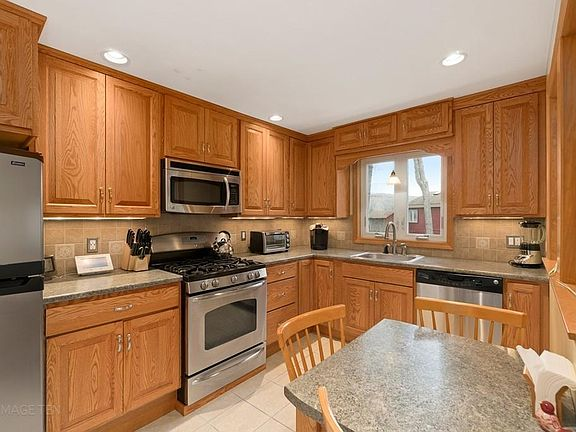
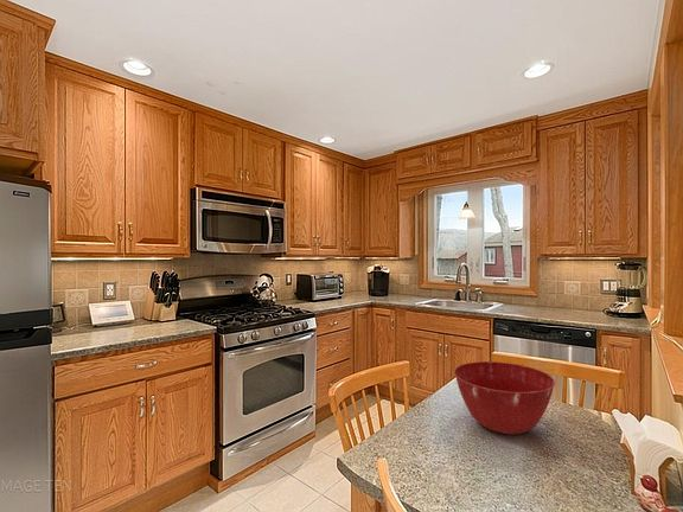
+ mixing bowl (502, 398)
